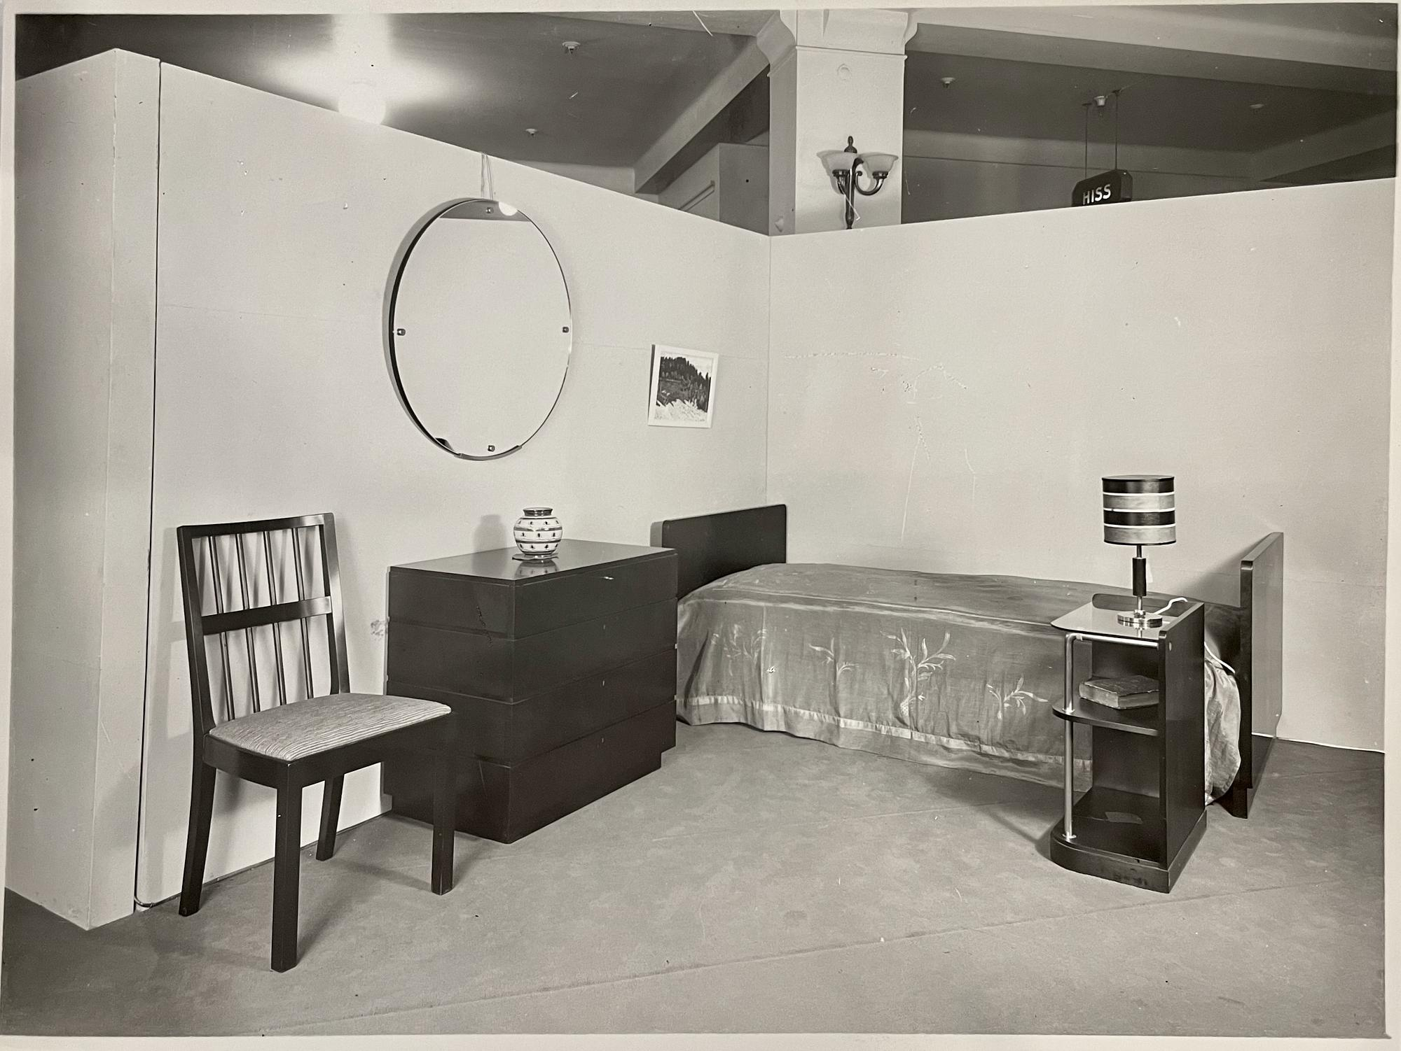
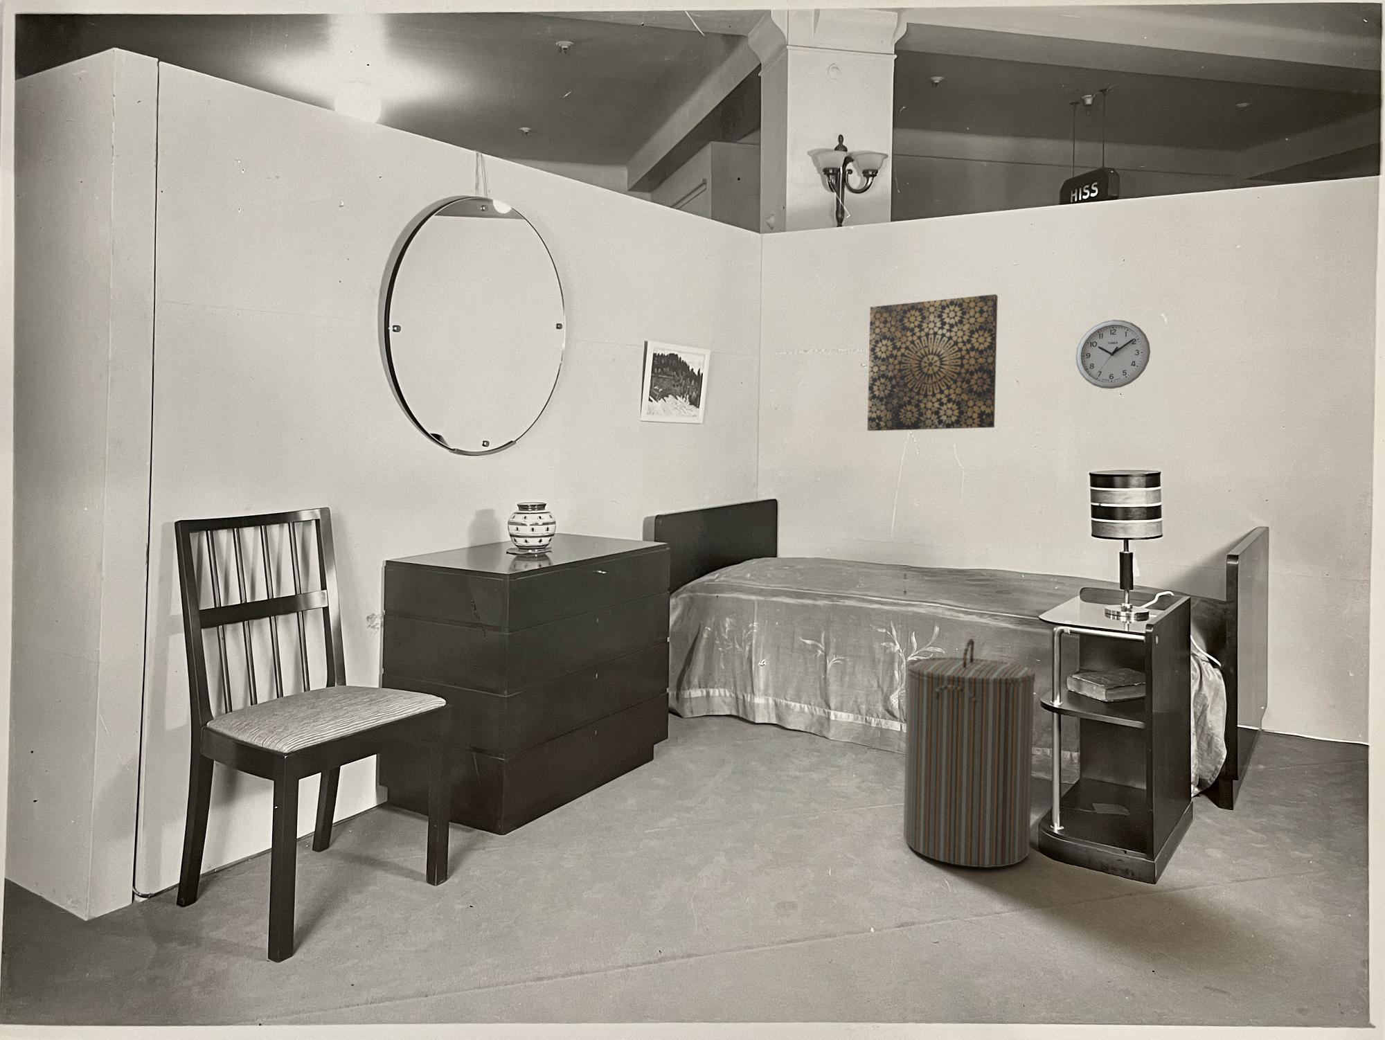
+ wall clock (1112, 354)
+ wall art (930, 365)
+ laundry hamper (968, 742)
